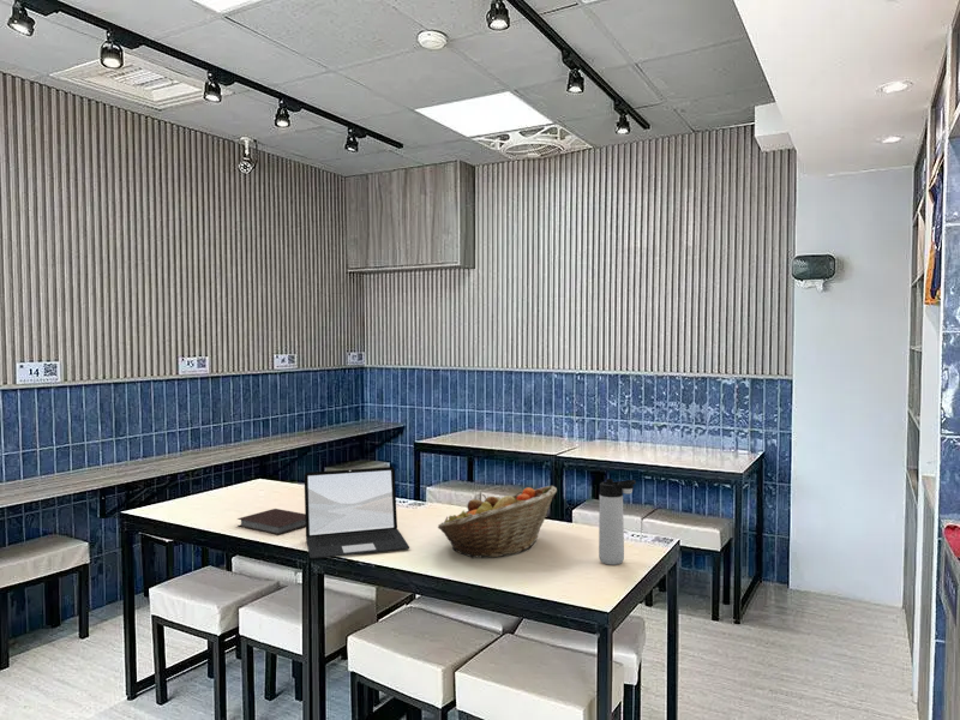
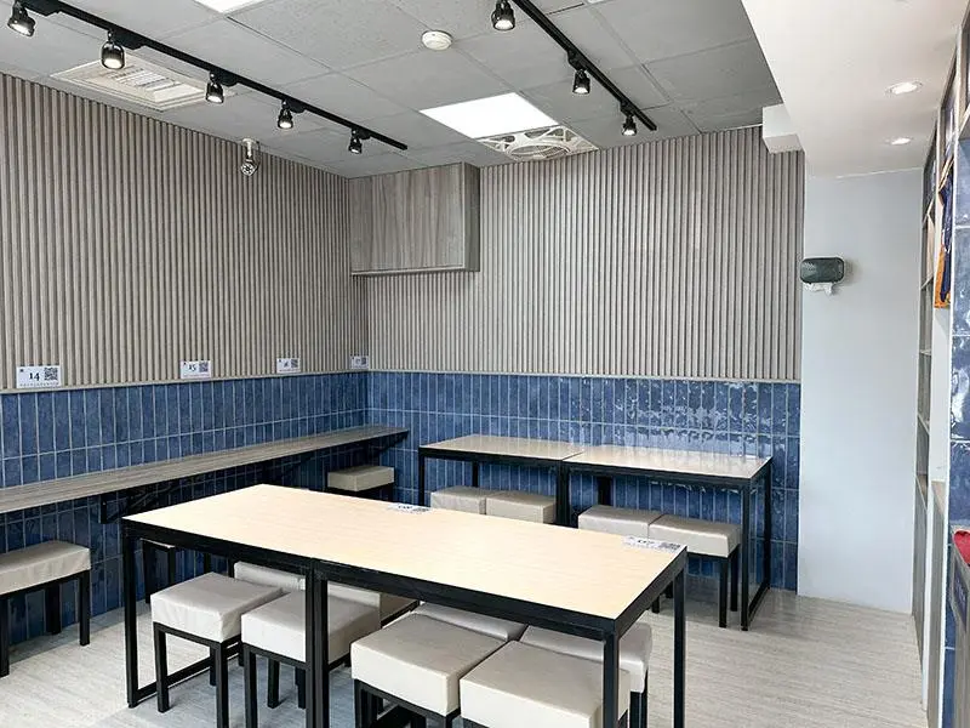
- fruit basket (499, 516)
- thermos bottle (617, 521)
- notebook (277, 520)
- laptop (355, 509)
